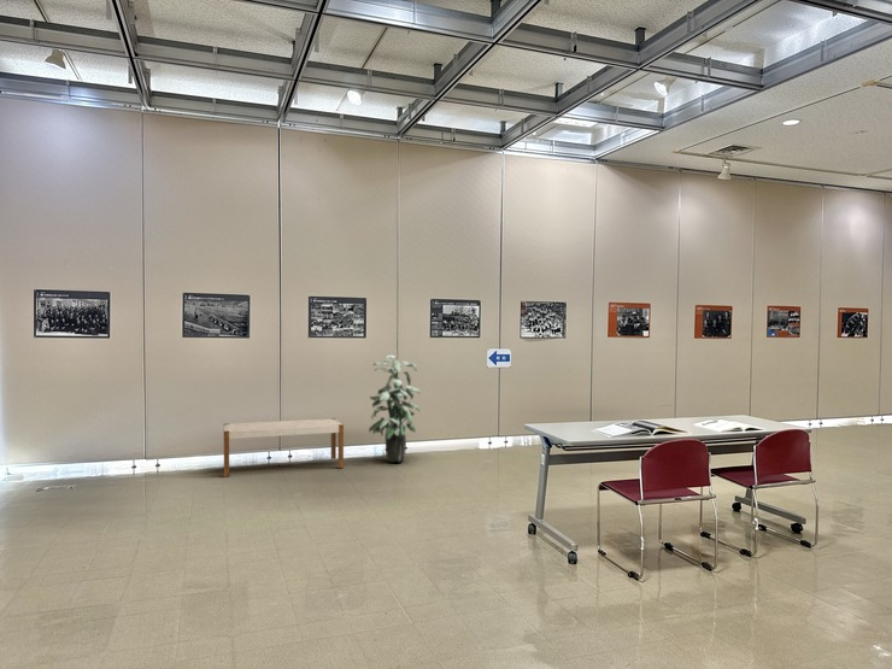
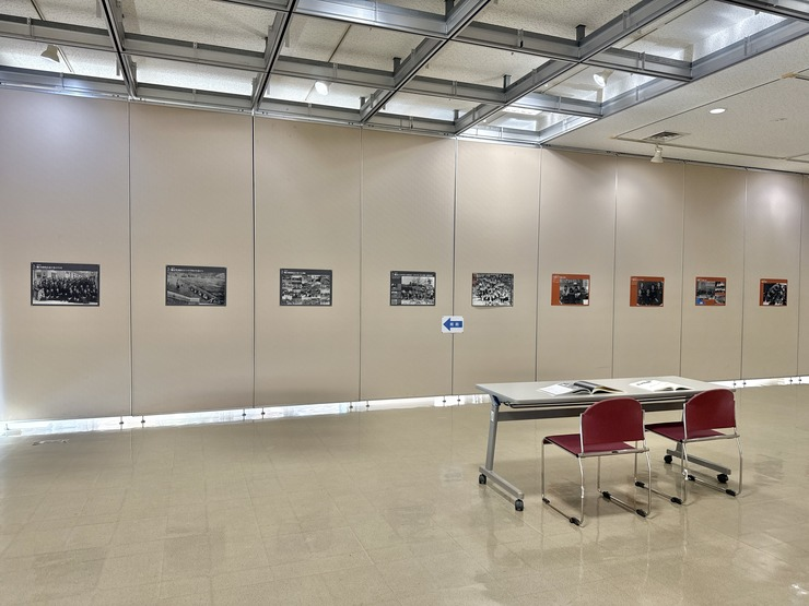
- indoor plant (393, 407)
- bench (283, 435)
